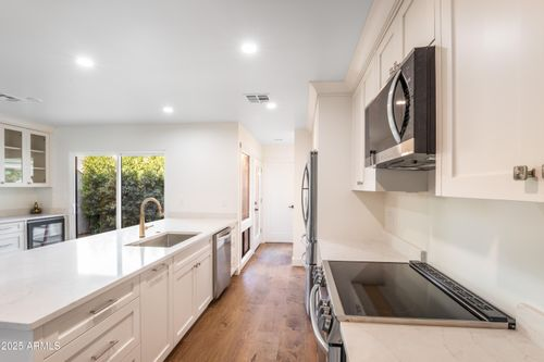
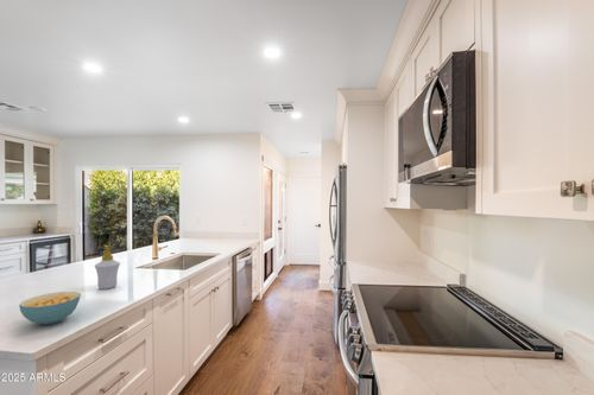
+ soap bottle (107, 266)
+ cereal bowl (51, 310)
